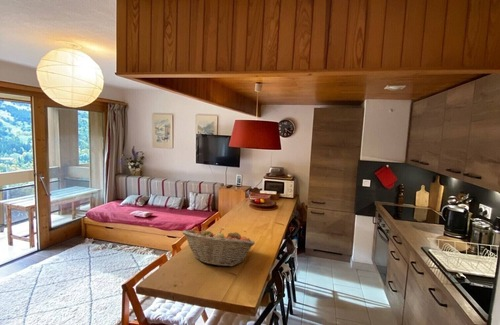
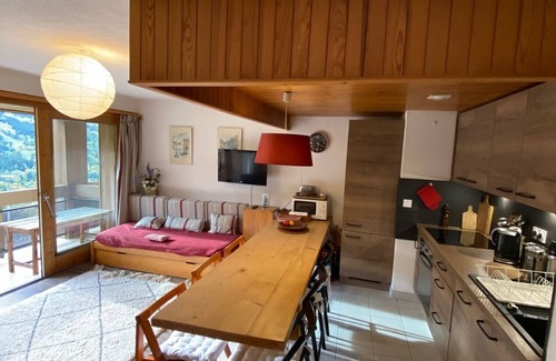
- fruit basket (218, 242)
